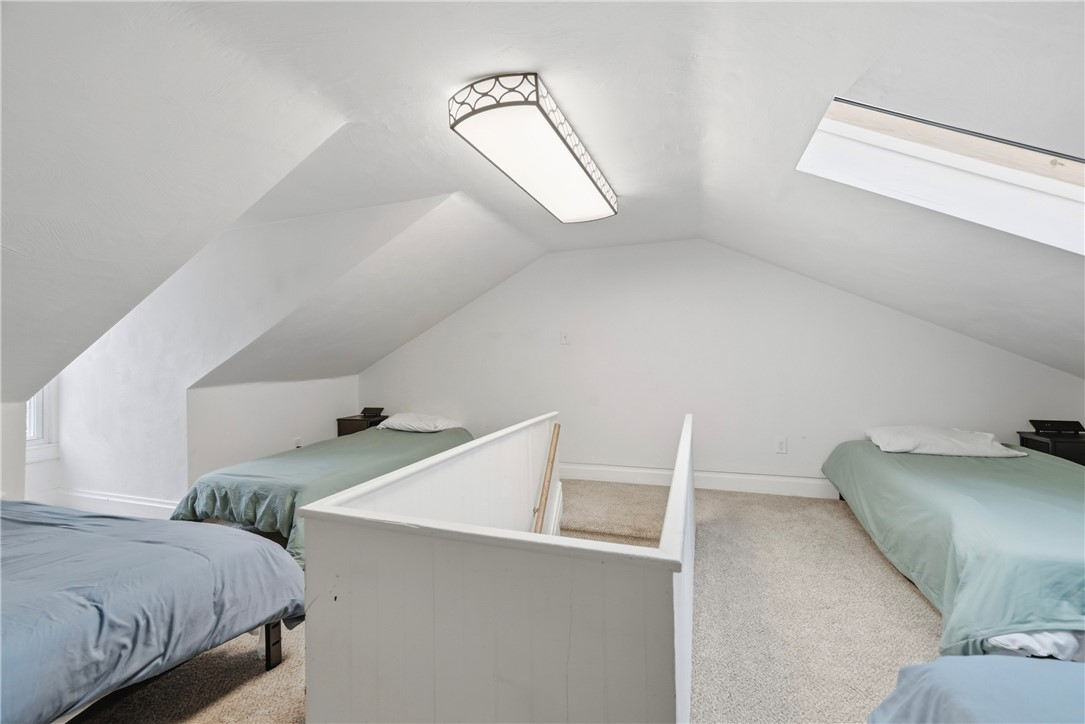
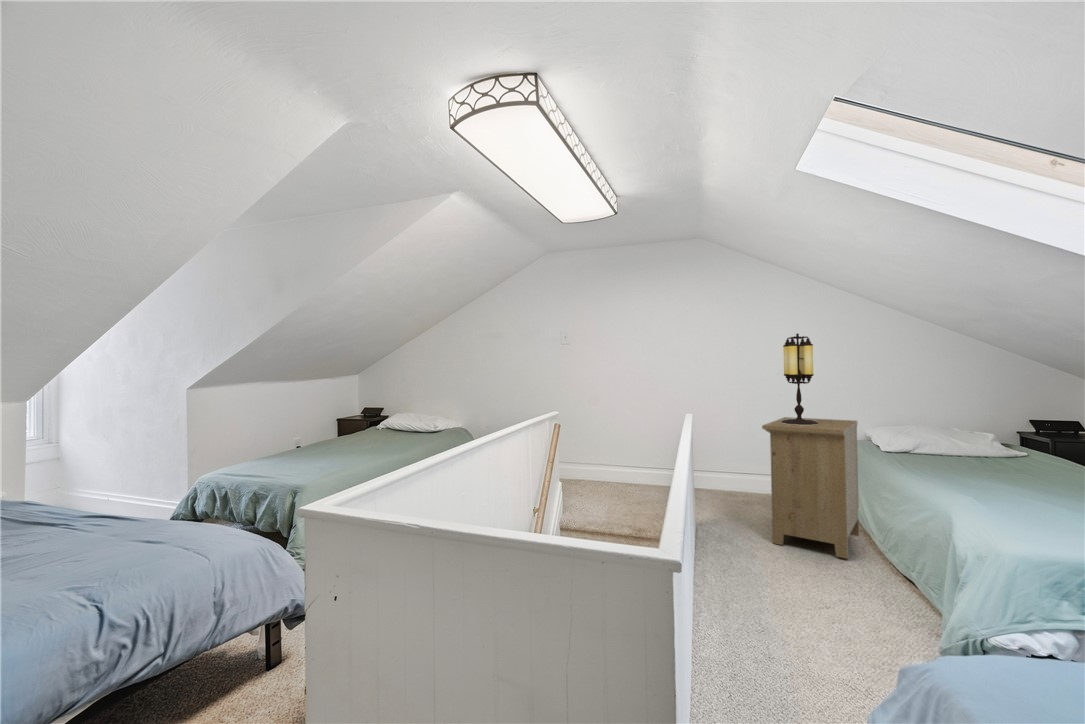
+ table lamp (798, 377)
+ nightstand (812, 480)
